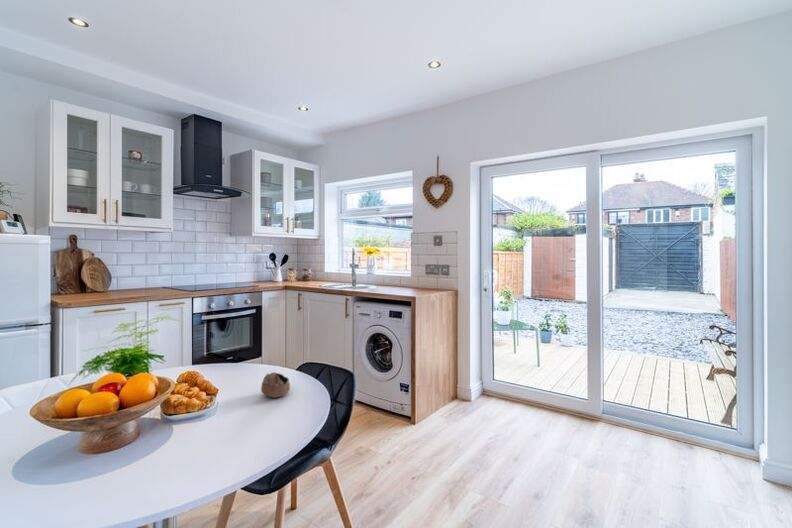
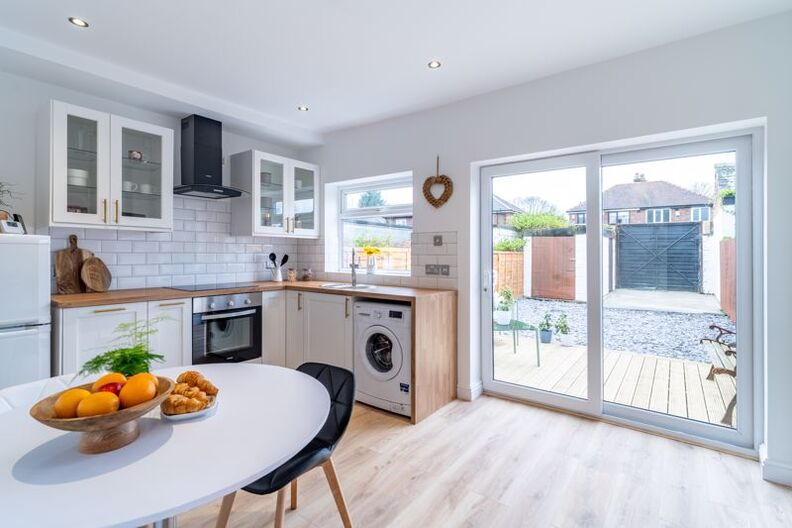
- cup (273, 382)
